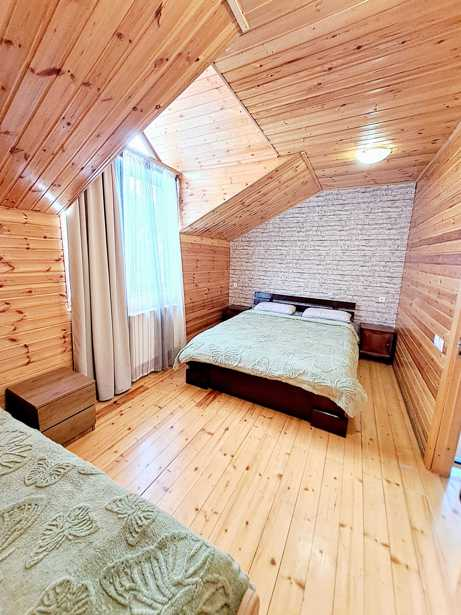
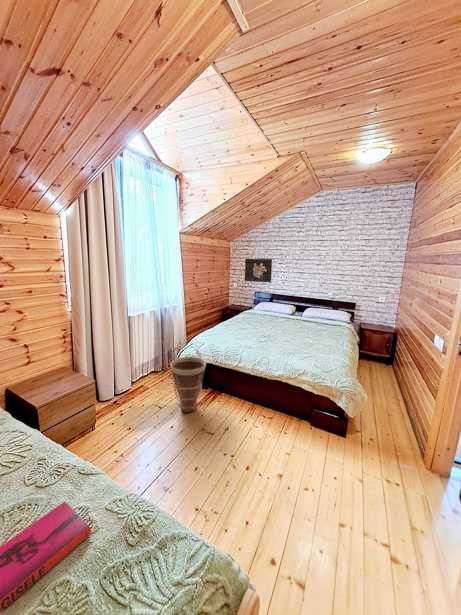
+ basket (187, 378)
+ hardback book (38, 547)
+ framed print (258, 270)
